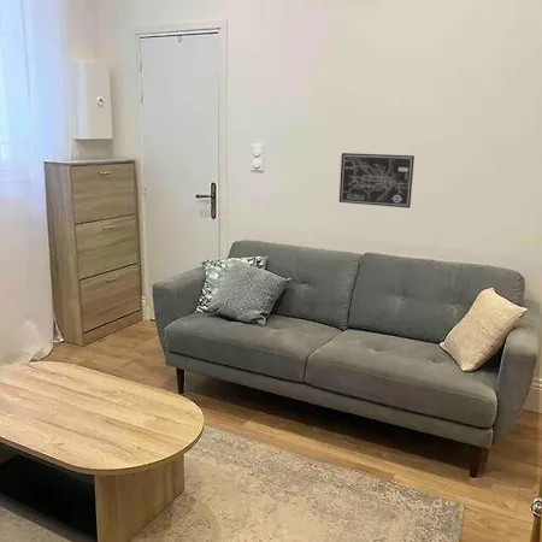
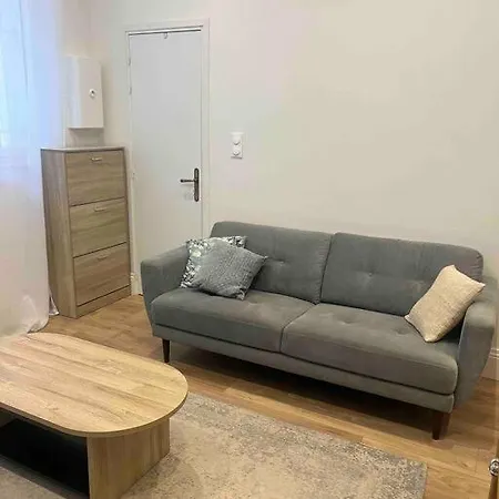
- wall art (375, 179)
